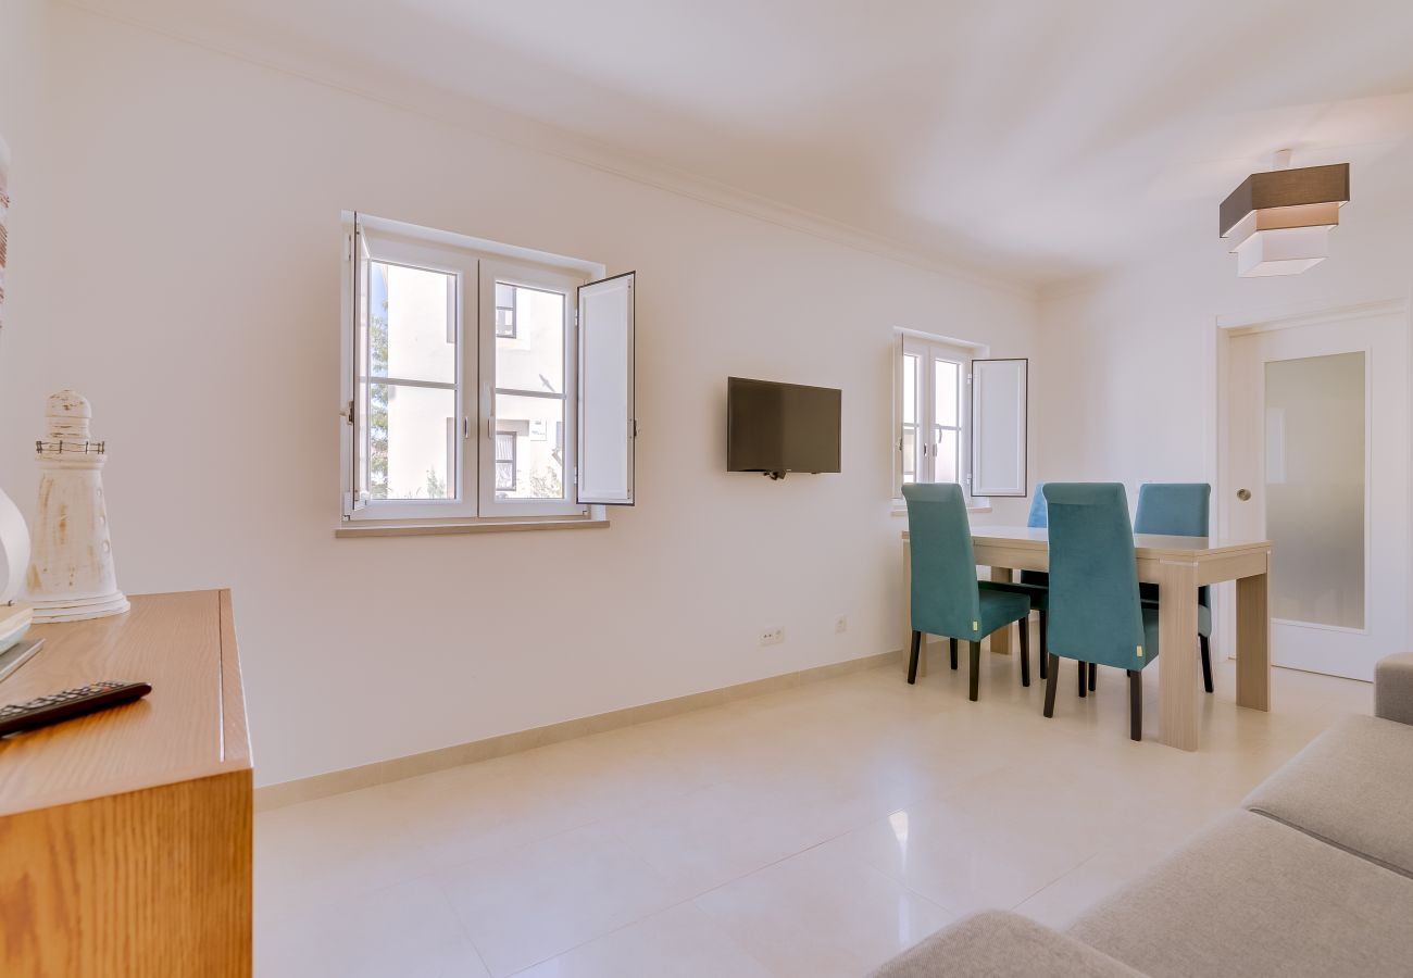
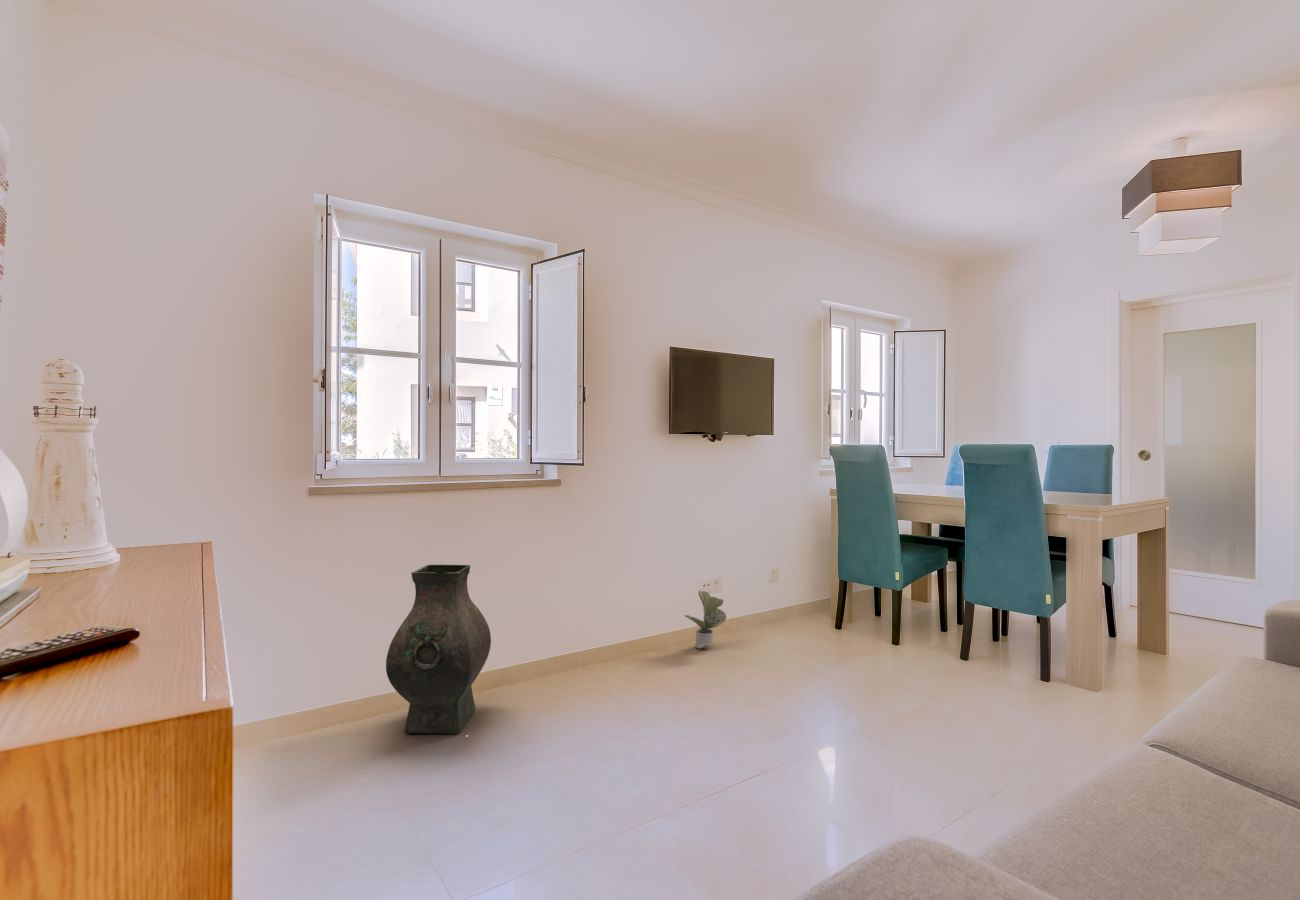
+ potted plant (707, 621)
+ vase (441, 644)
